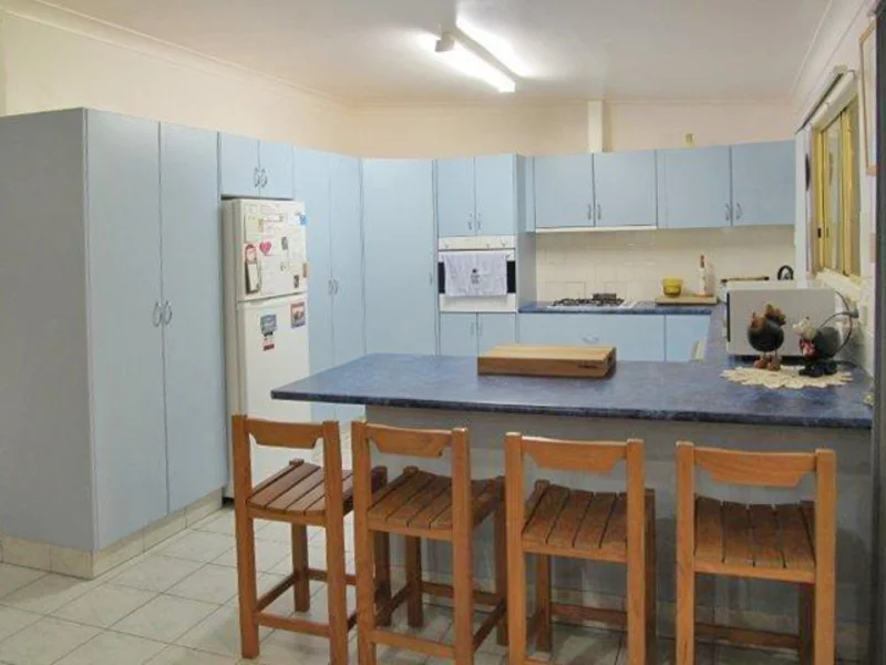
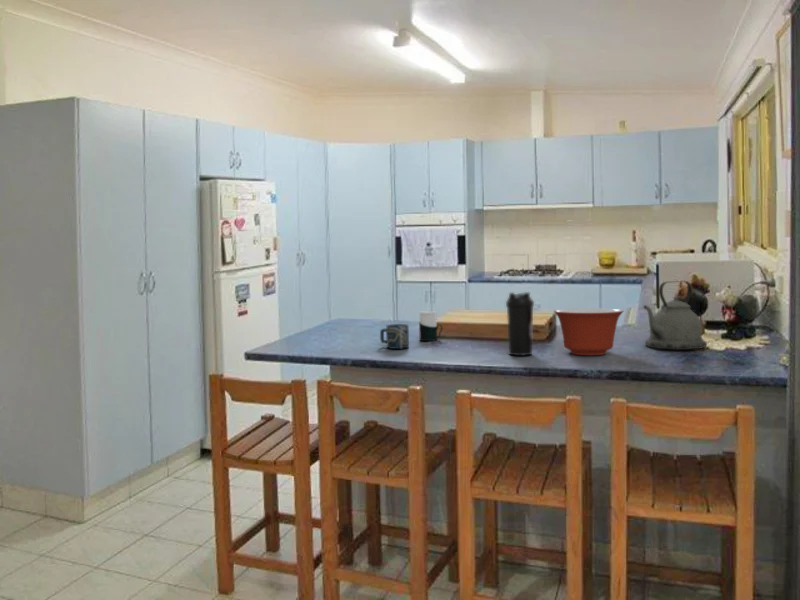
+ cup (431, 326)
+ kettle (674, 314)
+ cup (394, 336)
+ mixing bowl (588, 331)
+ water bottle (520, 323)
